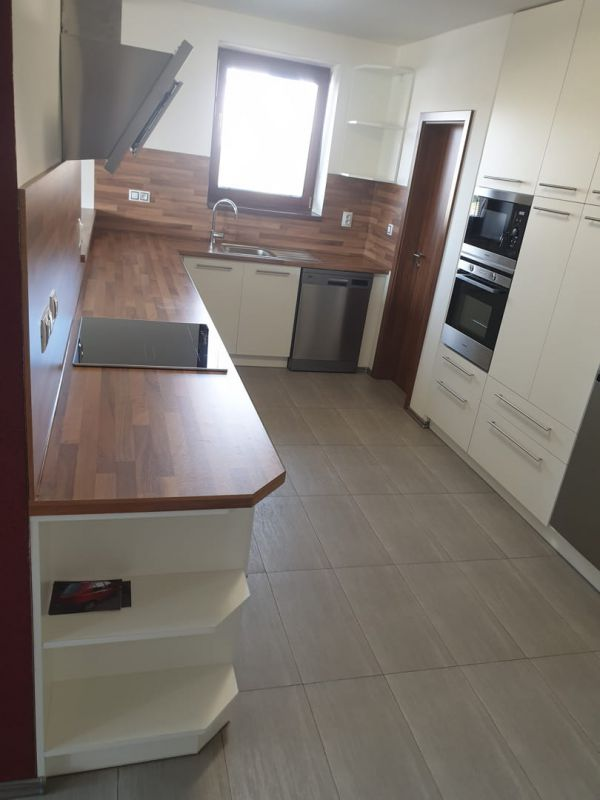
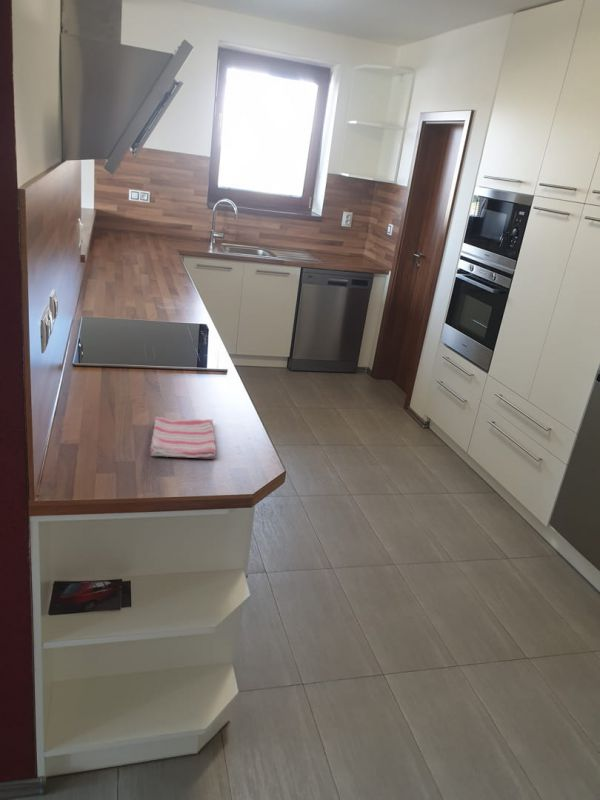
+ dish towel (184, 434)
